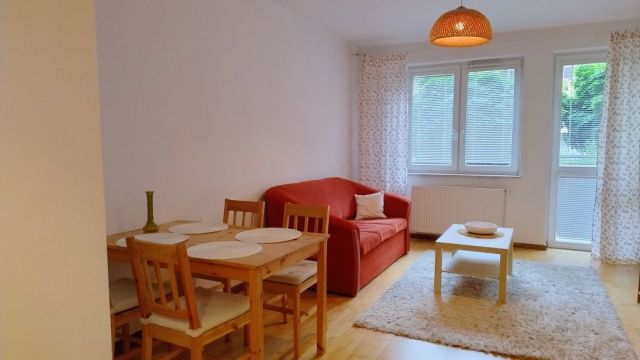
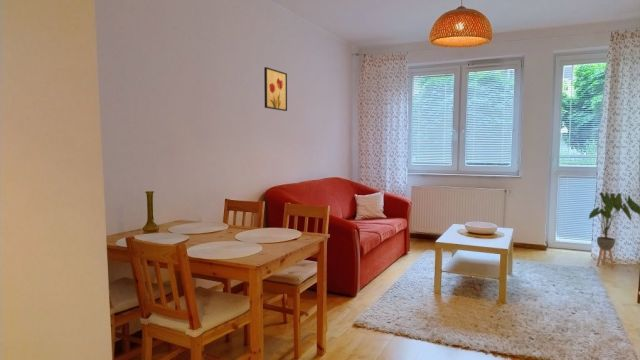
+ house plant (608, 228)
+ wall art (275, 90)
